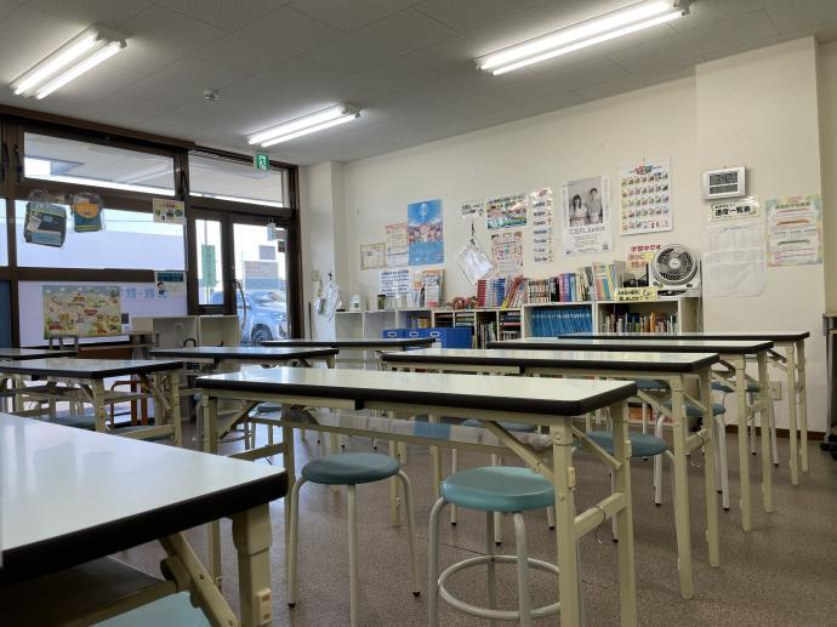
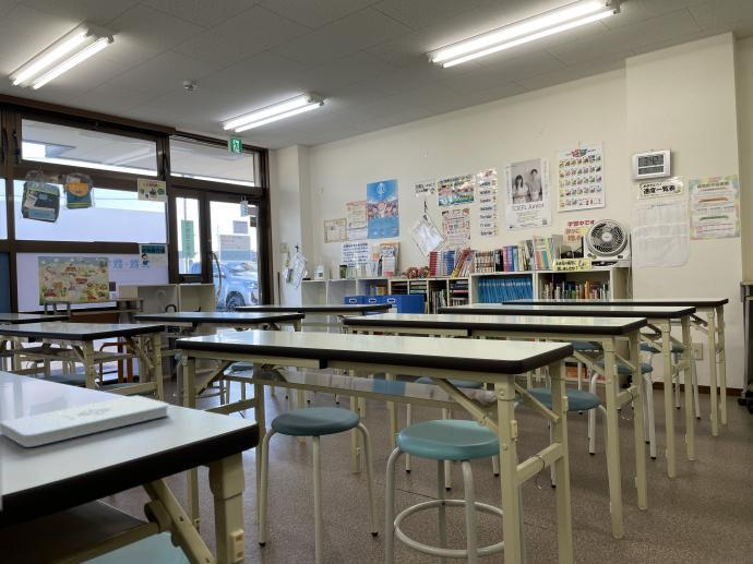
+ notepad (89, 418)
